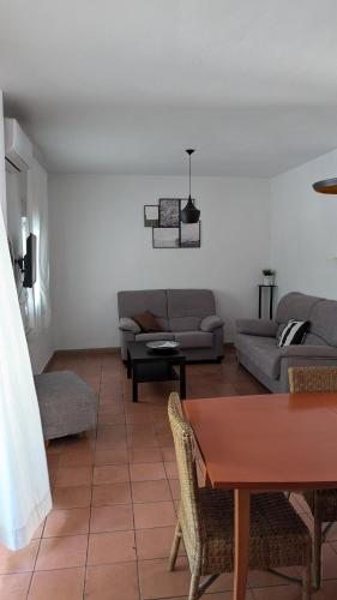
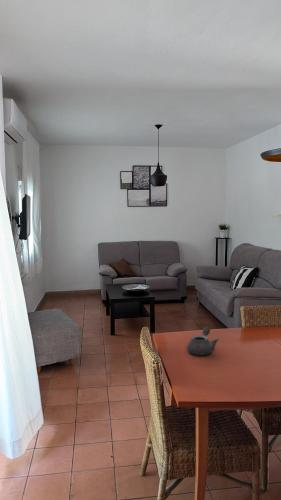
+ teapot (203, 340)
